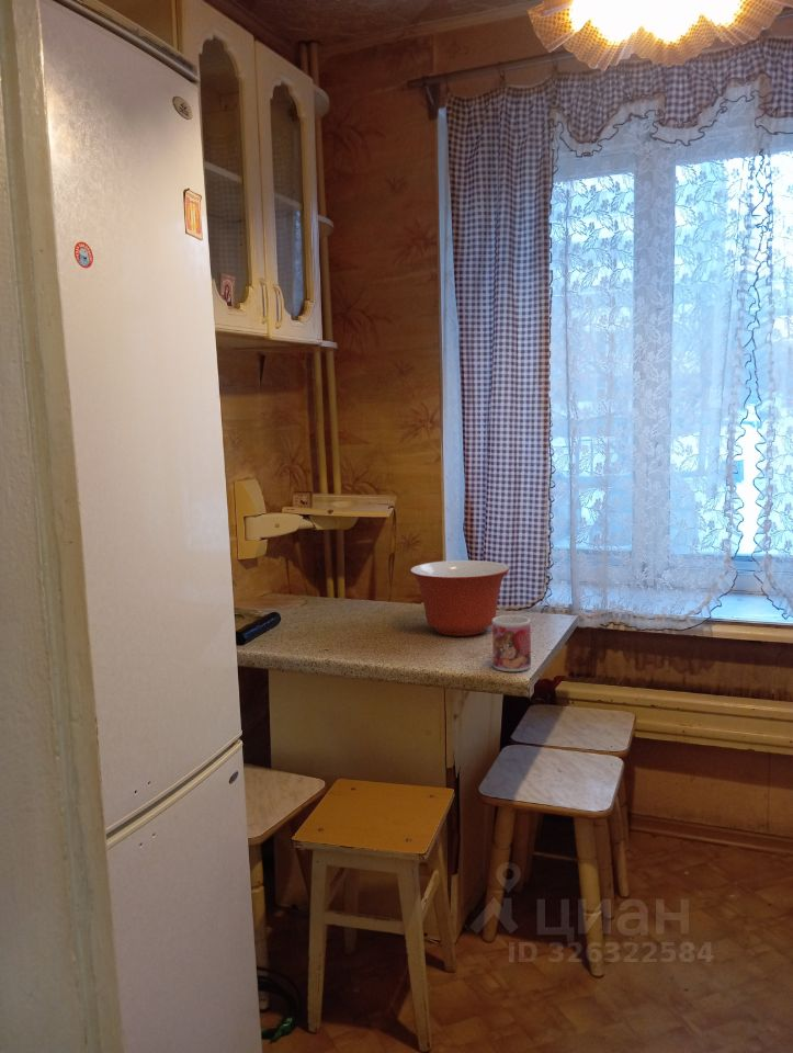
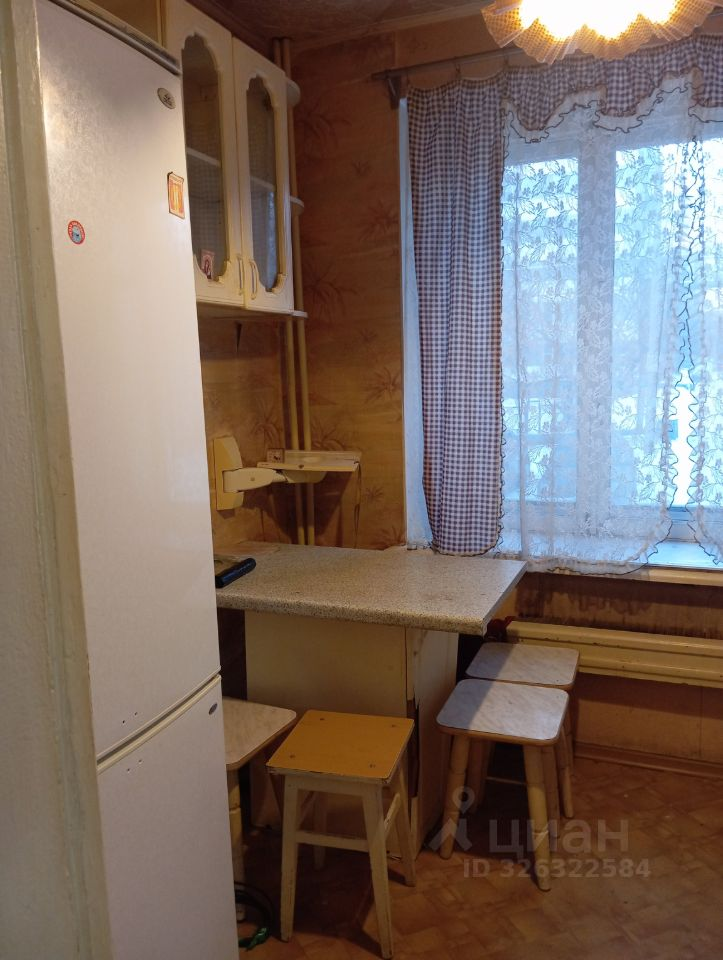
- mug (516, 641)
- mixing bowl (460, 599)
